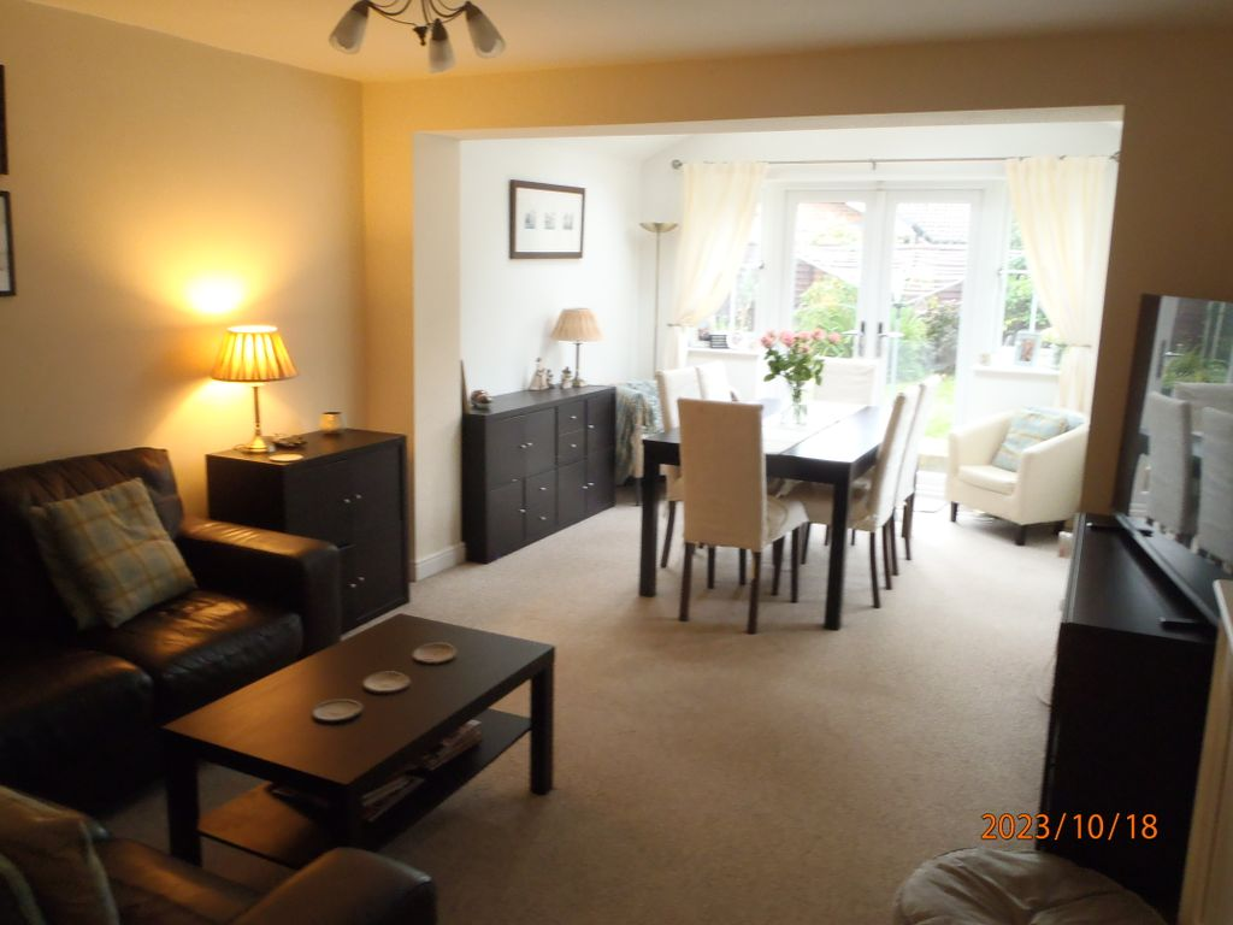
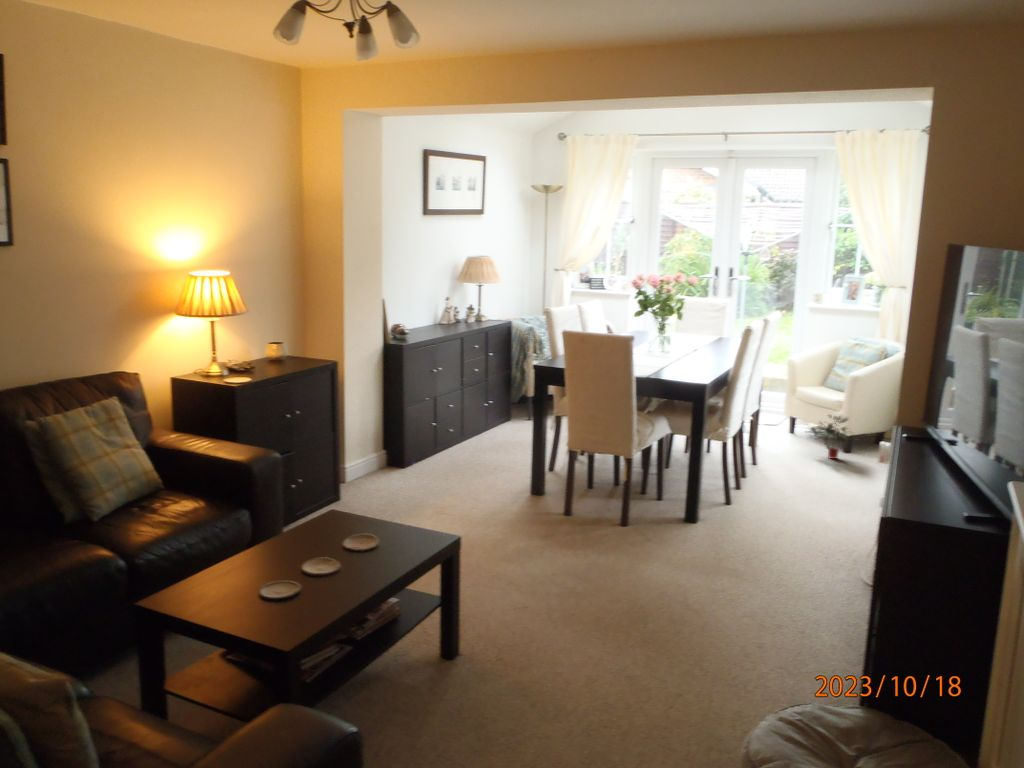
+ potted plant (831, 436)
